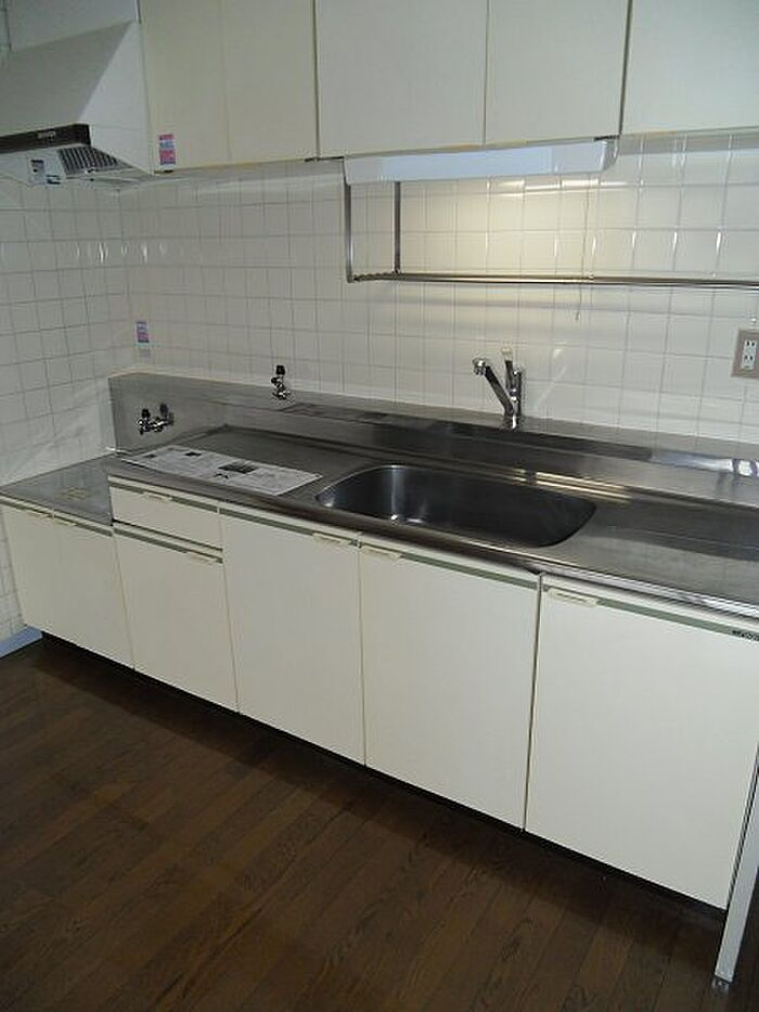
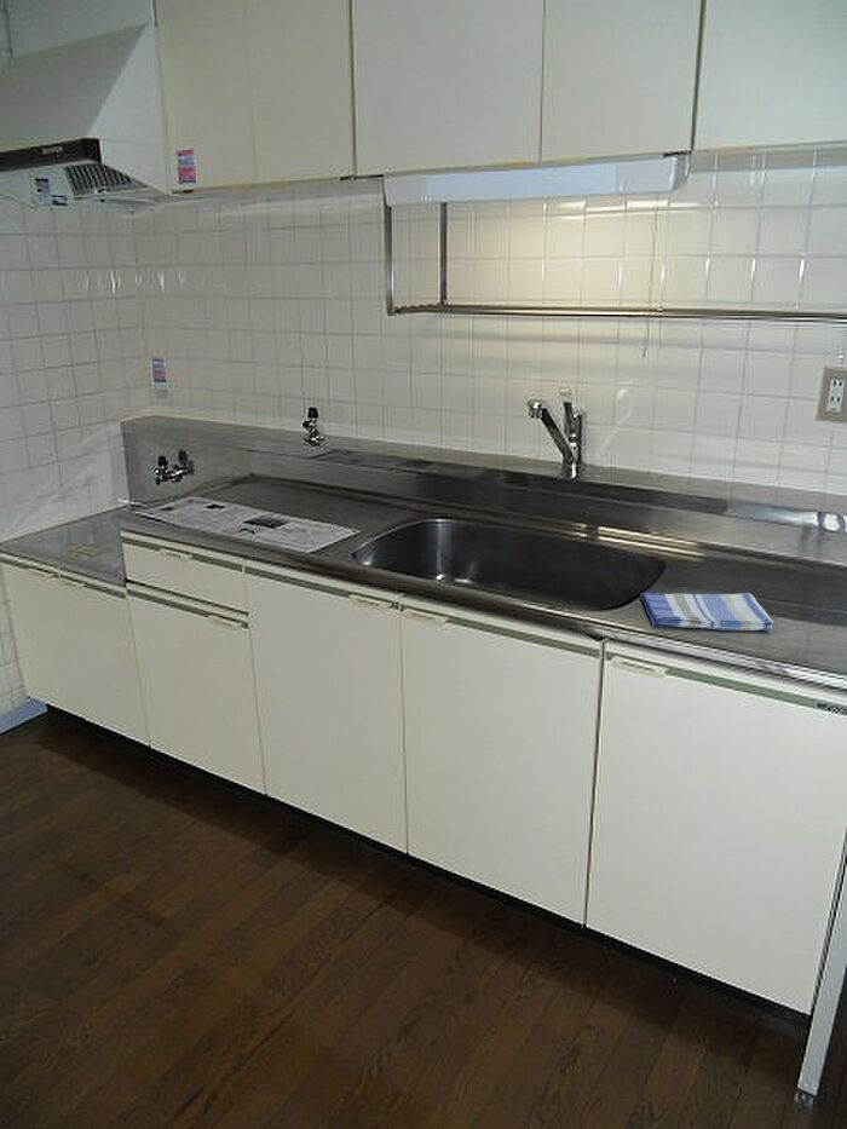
+ dish towel (704, 607)
